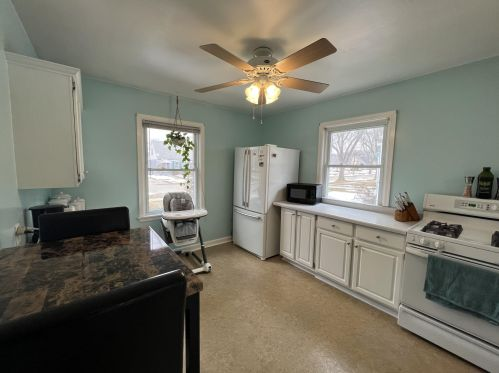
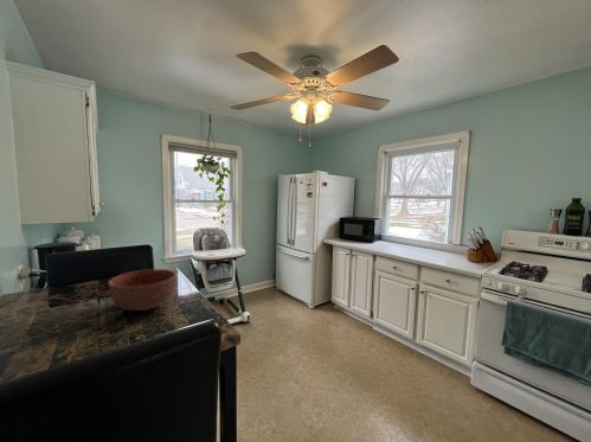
+ bowl (144, 292)
